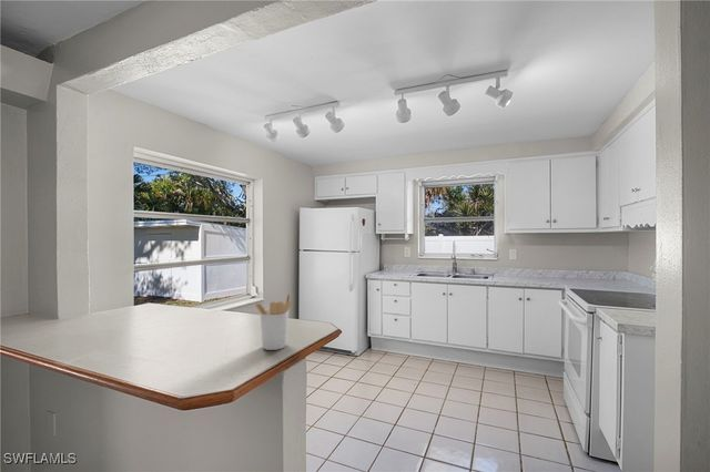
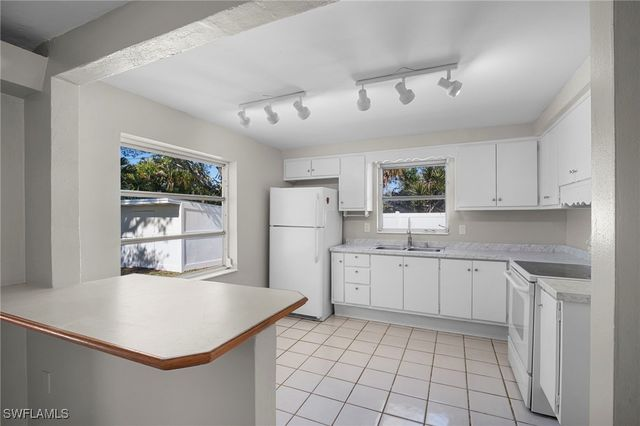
- utensil holder (276, 321)
